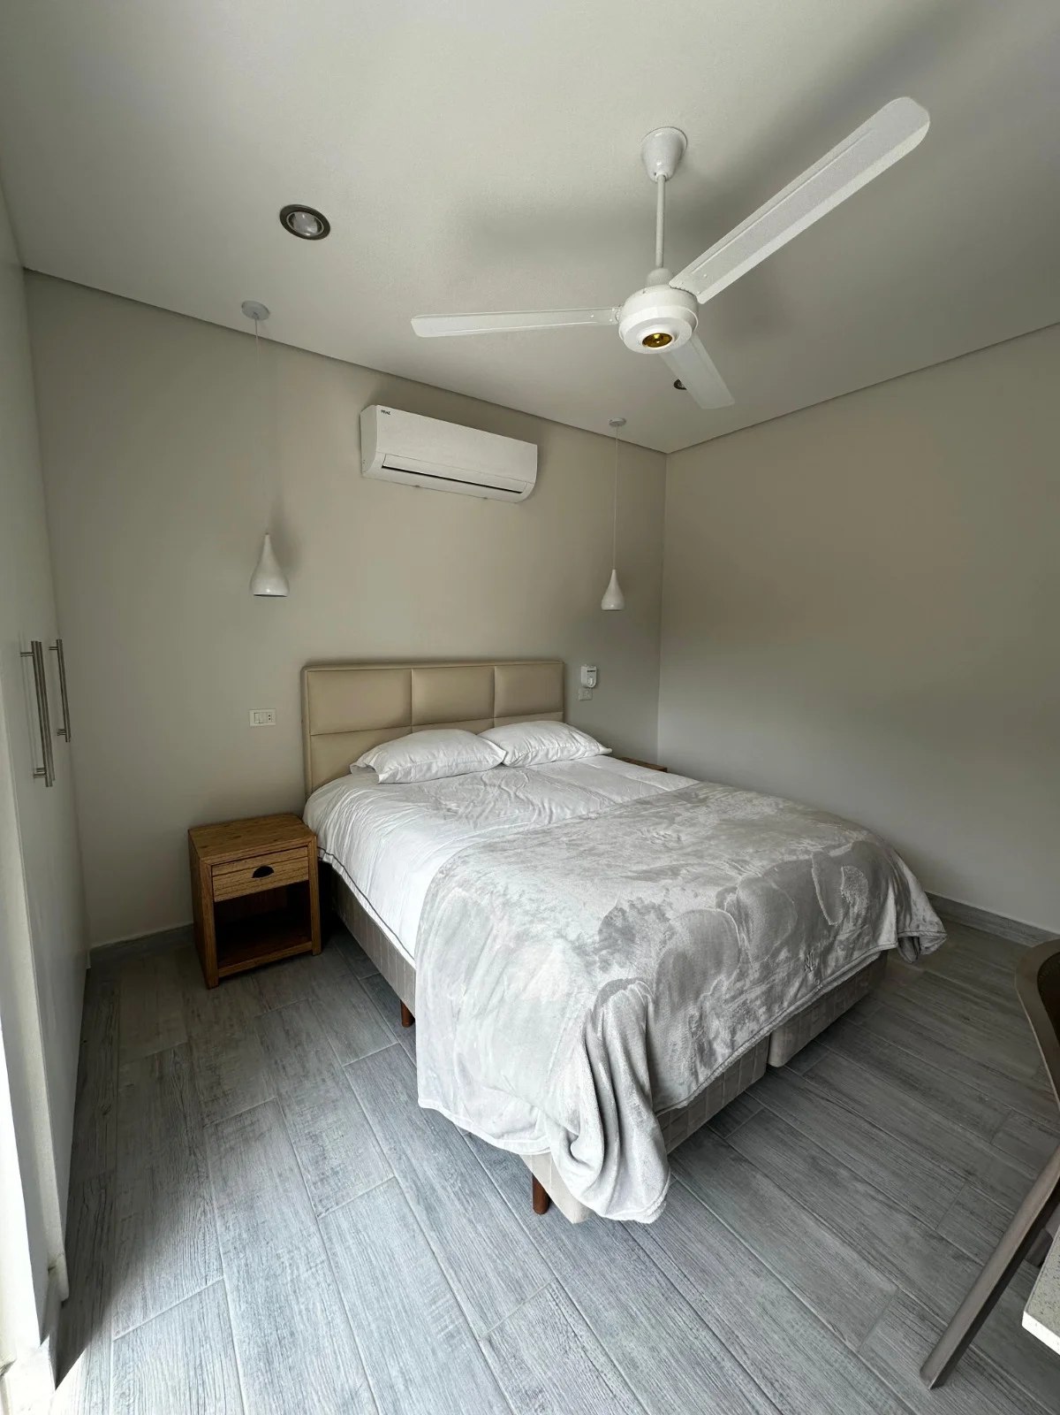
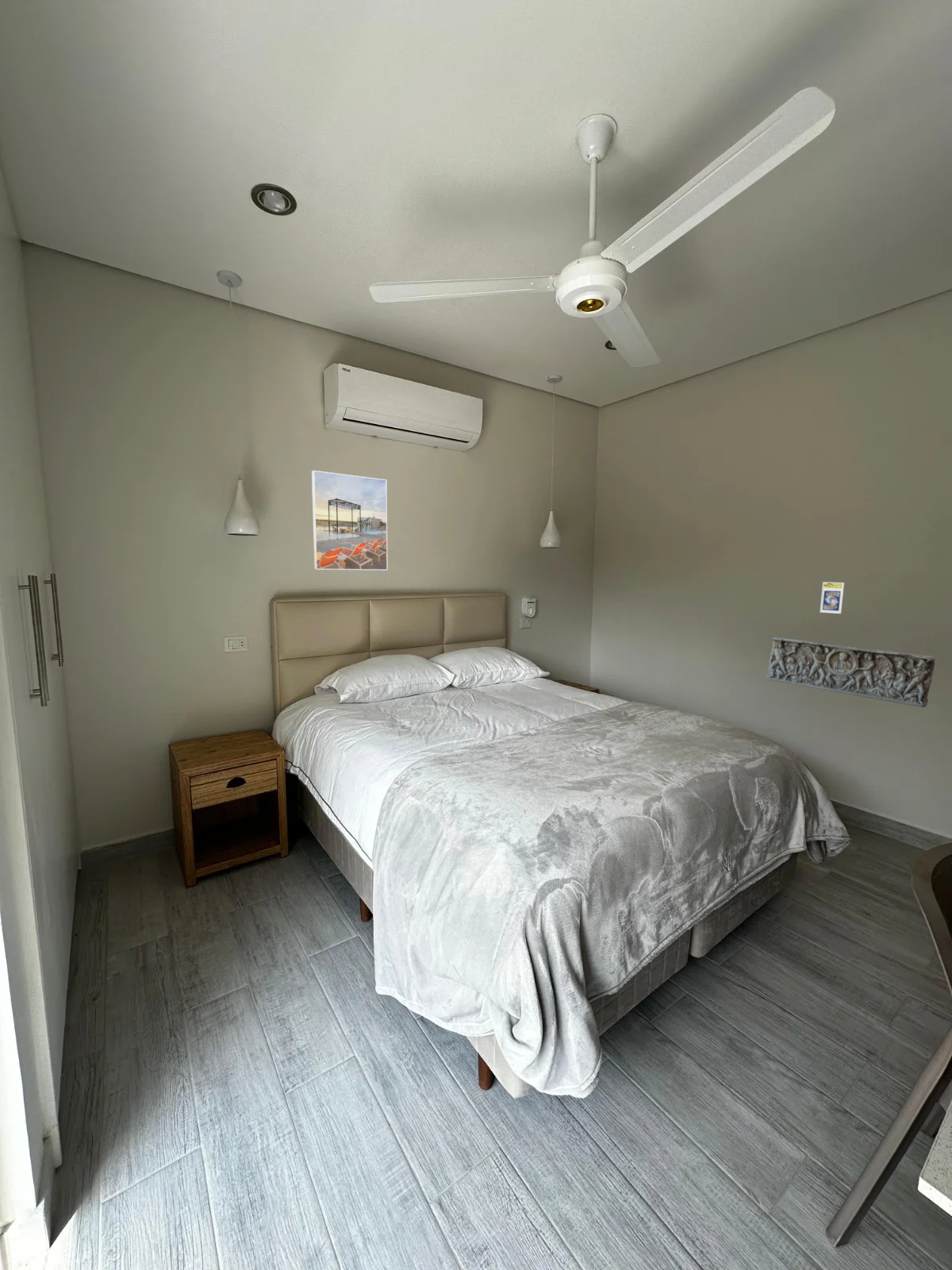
+ wall relief (843, 668)
+ trading card display case (831, 598)
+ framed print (351, 523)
